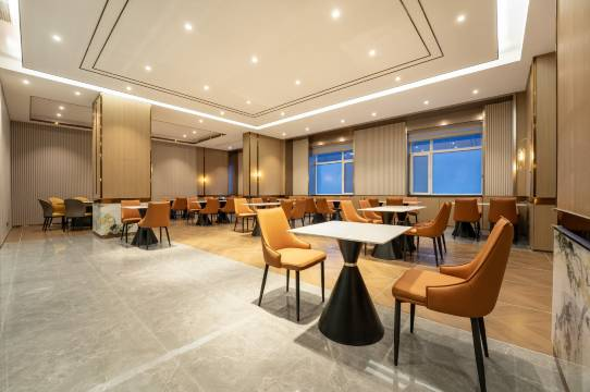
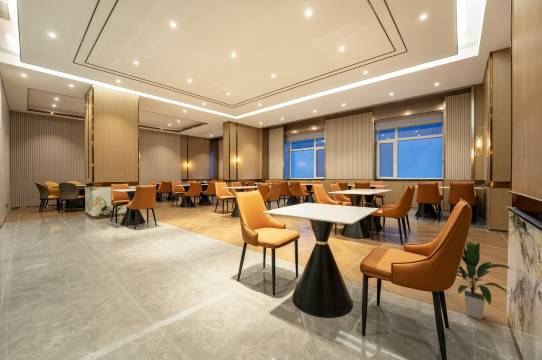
+ indoor plant (470, 276)
